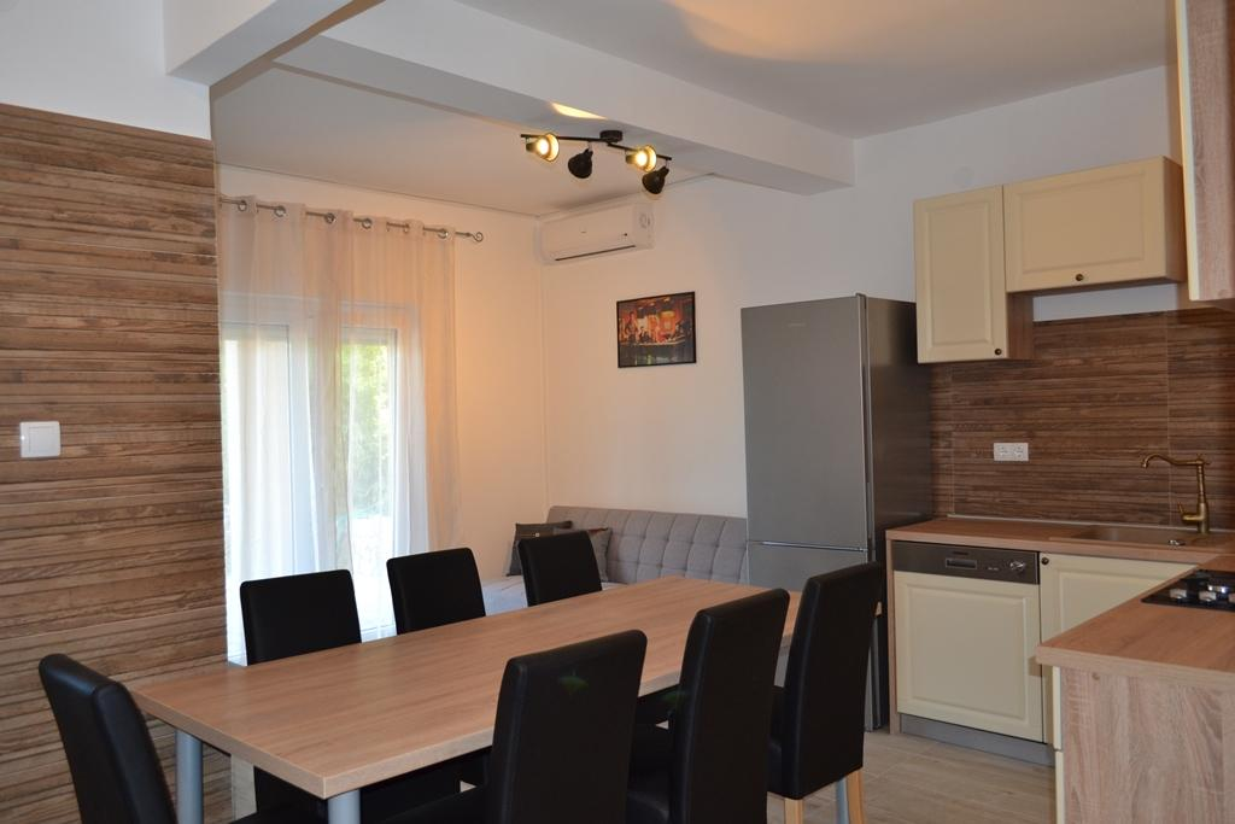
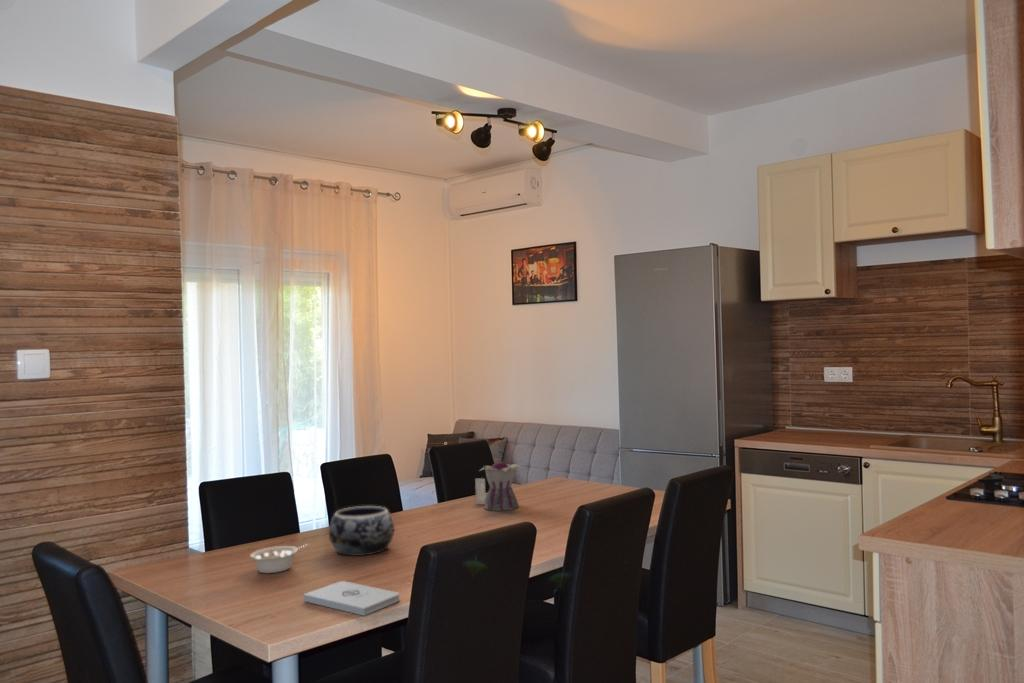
+ teapot (496, 484)
+ decorative bowl (361, 530)
+ notepad (352, 597)
+ legume (276, 558)
